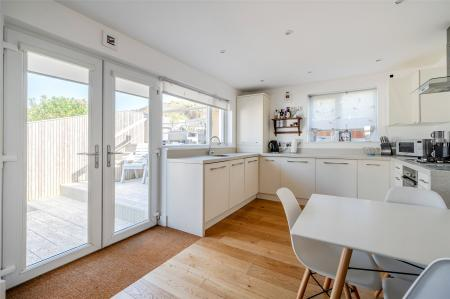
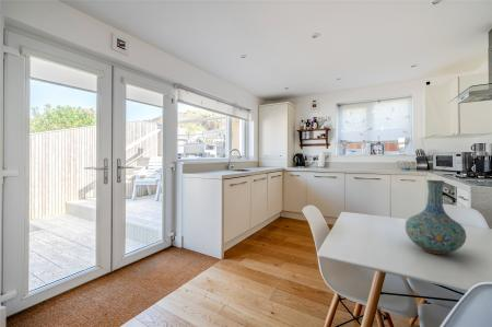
+ vase (433, 215)
